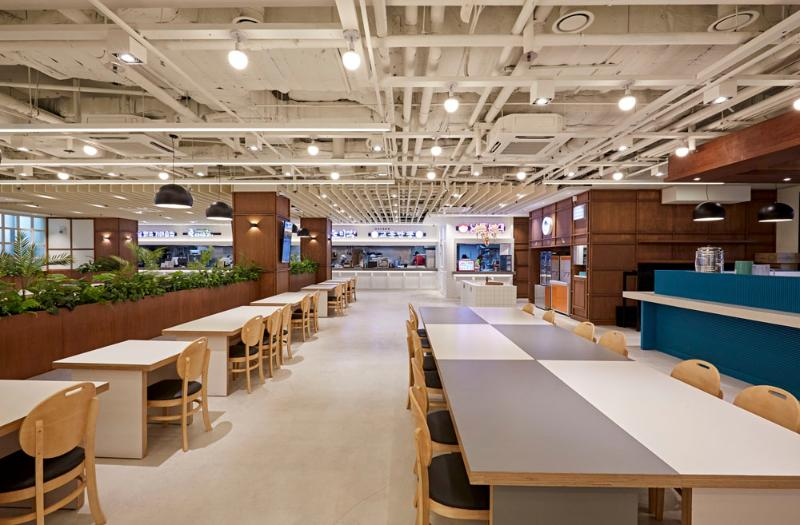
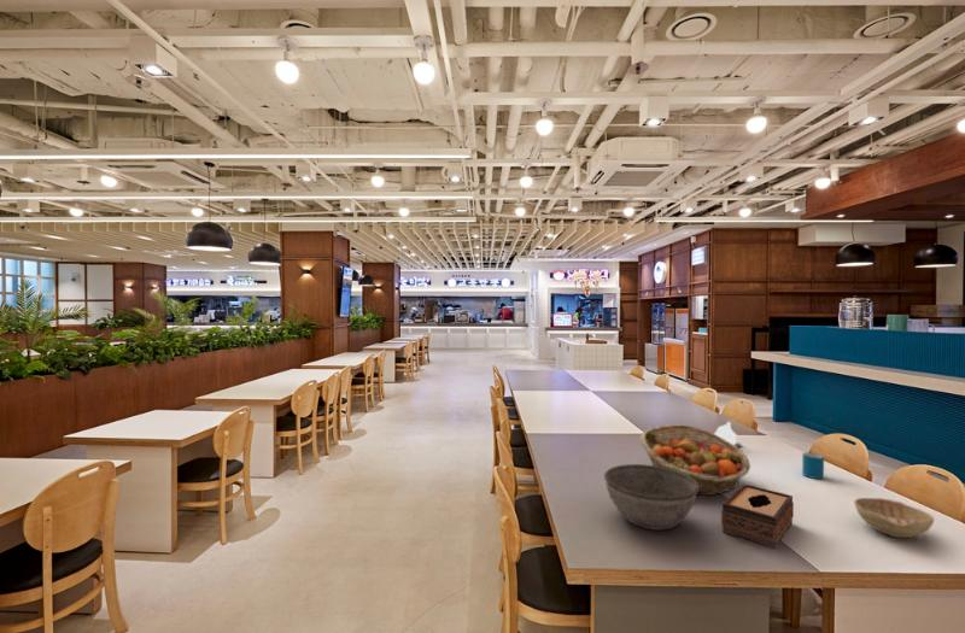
+ decorative bowl (891, 520)
+ mug (813, 464)
+ bowl (649, 498)
+ fruit basket (692, 457)
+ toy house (724, 434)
+ tissue box (758, 512)
